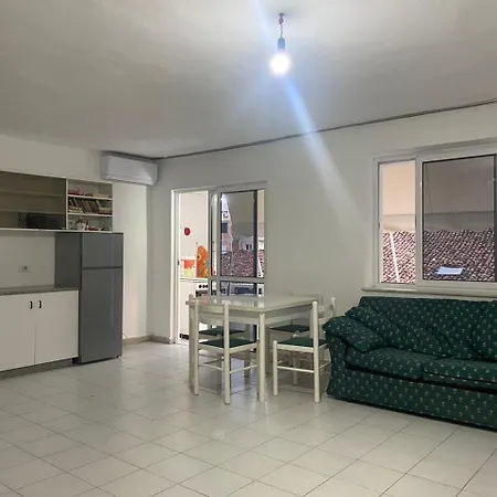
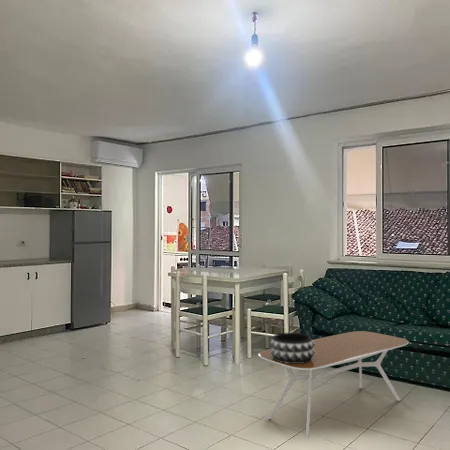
+ coffee table (335, 373)
+ decorative bowl (292, 347)
